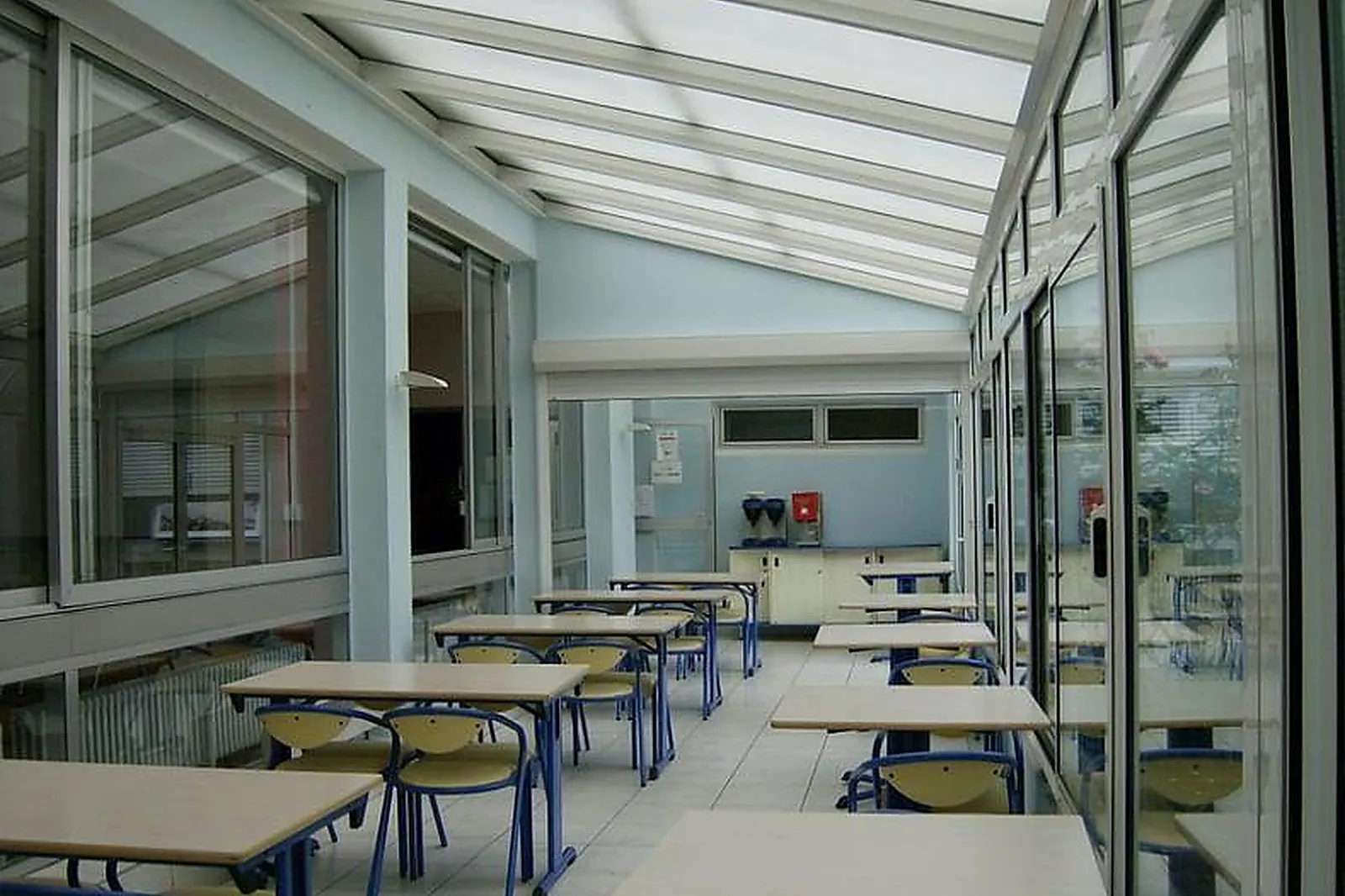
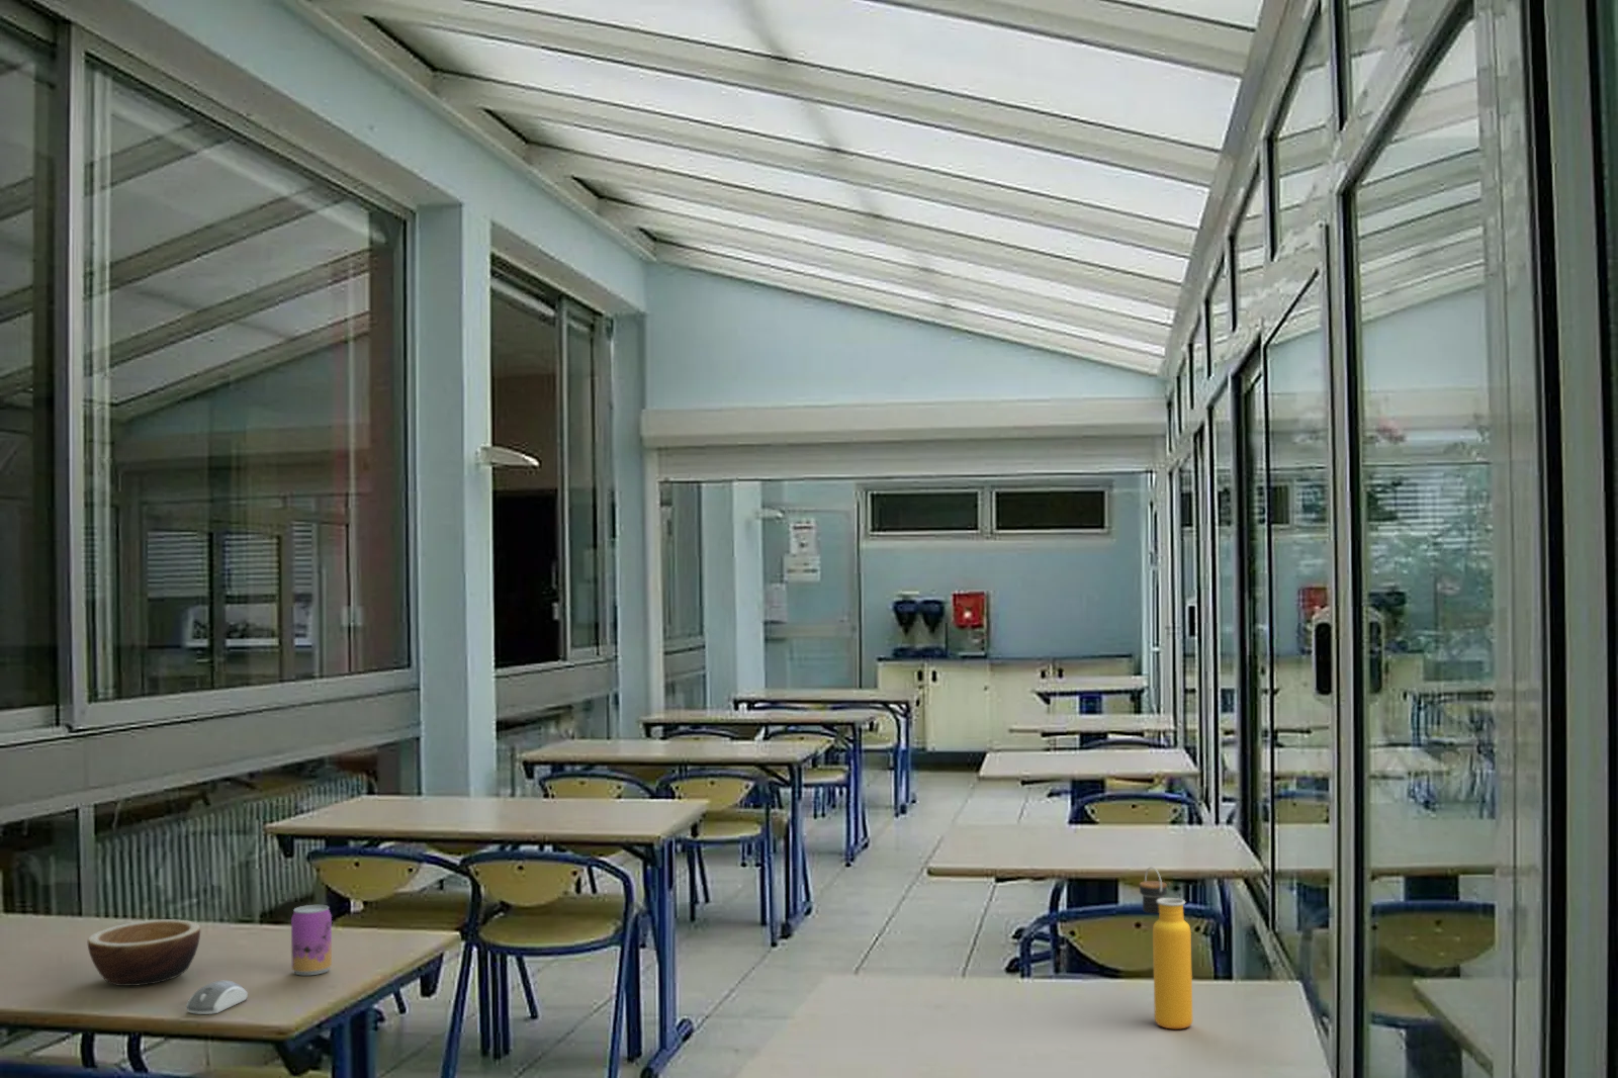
+ beer can (312, 940)
+ water bottle (1163, 944)
+ bowl (144, 954)
+ computer mouse (219, 993)
